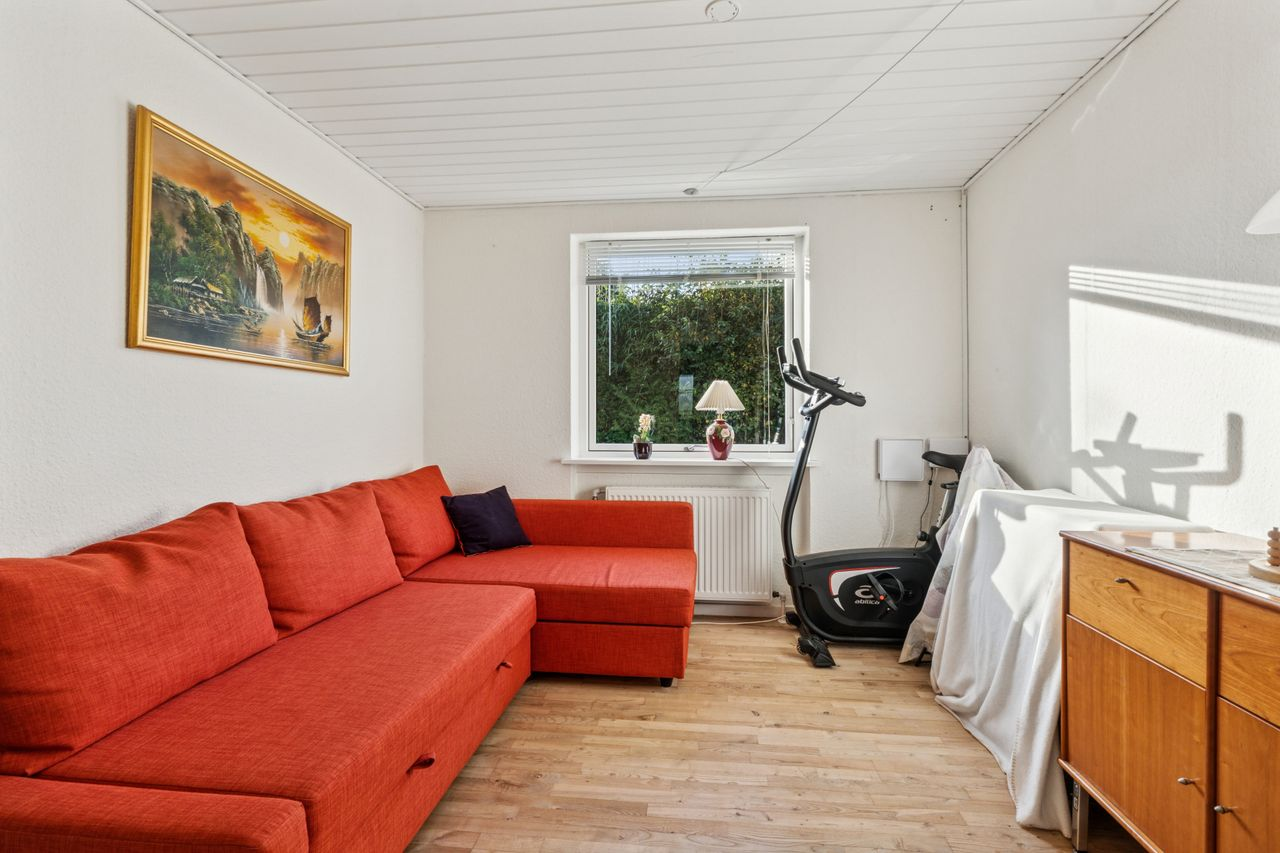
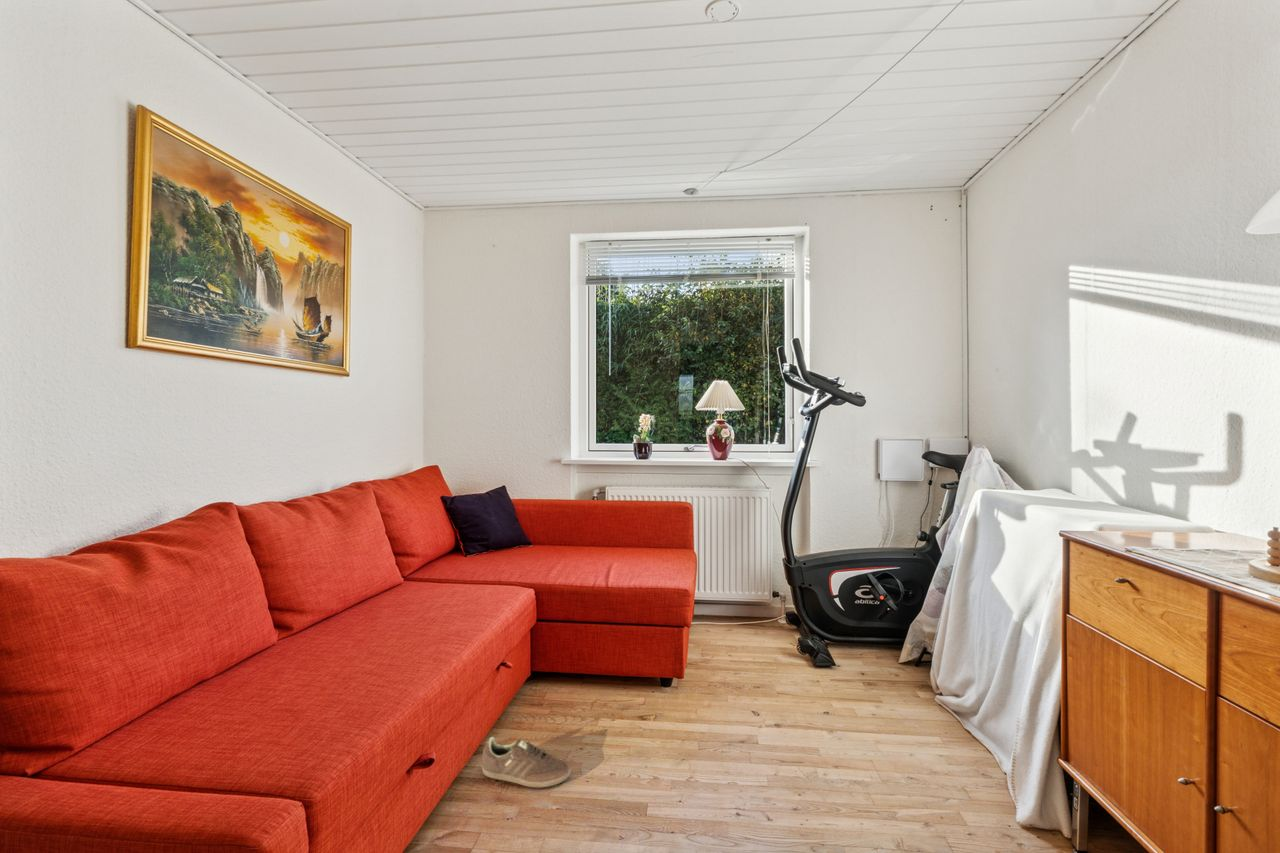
+ sneaker (525, 760)
